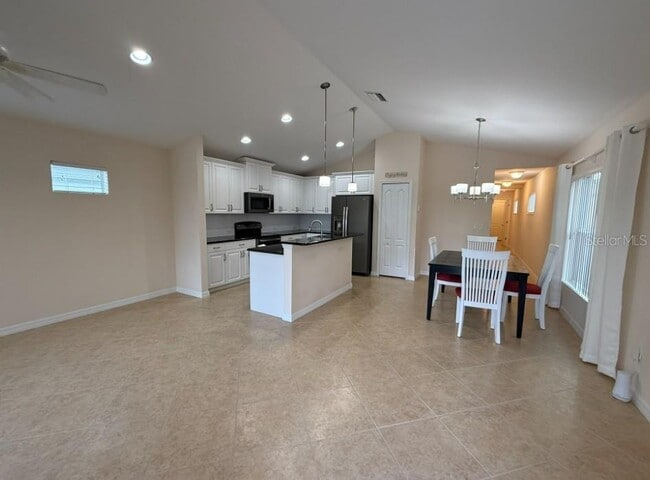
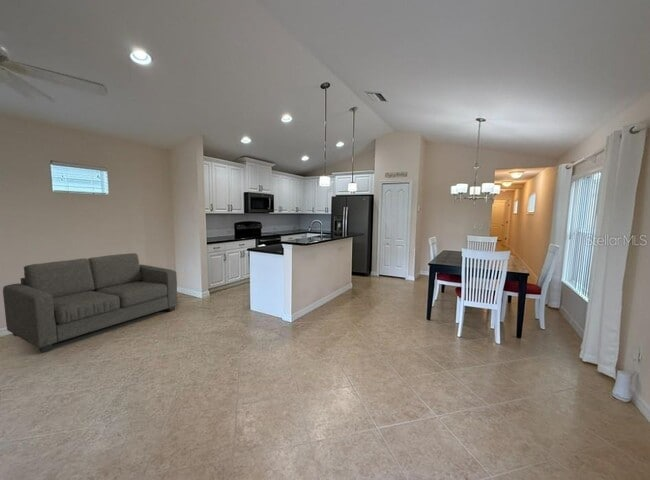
+ sofa (102, 291)
